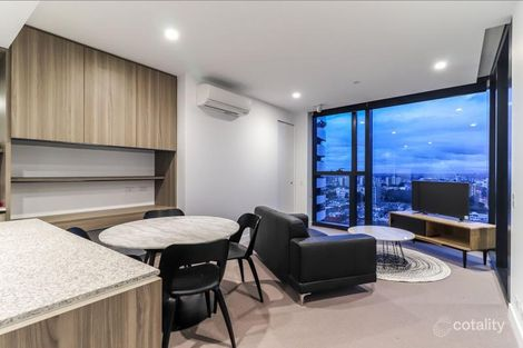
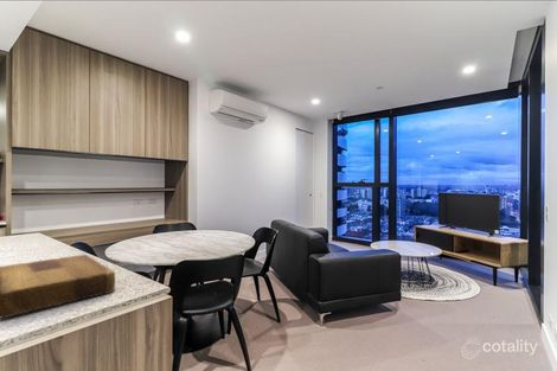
+ cutting board (52, 277)
